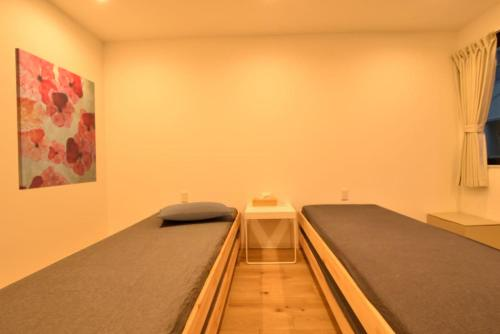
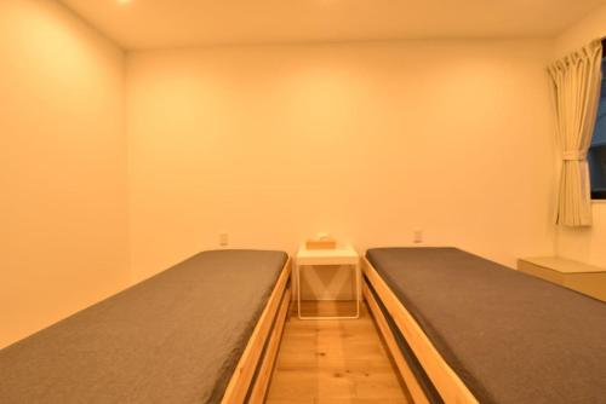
- wall art (63, 126)
- pillow (195, 211)
